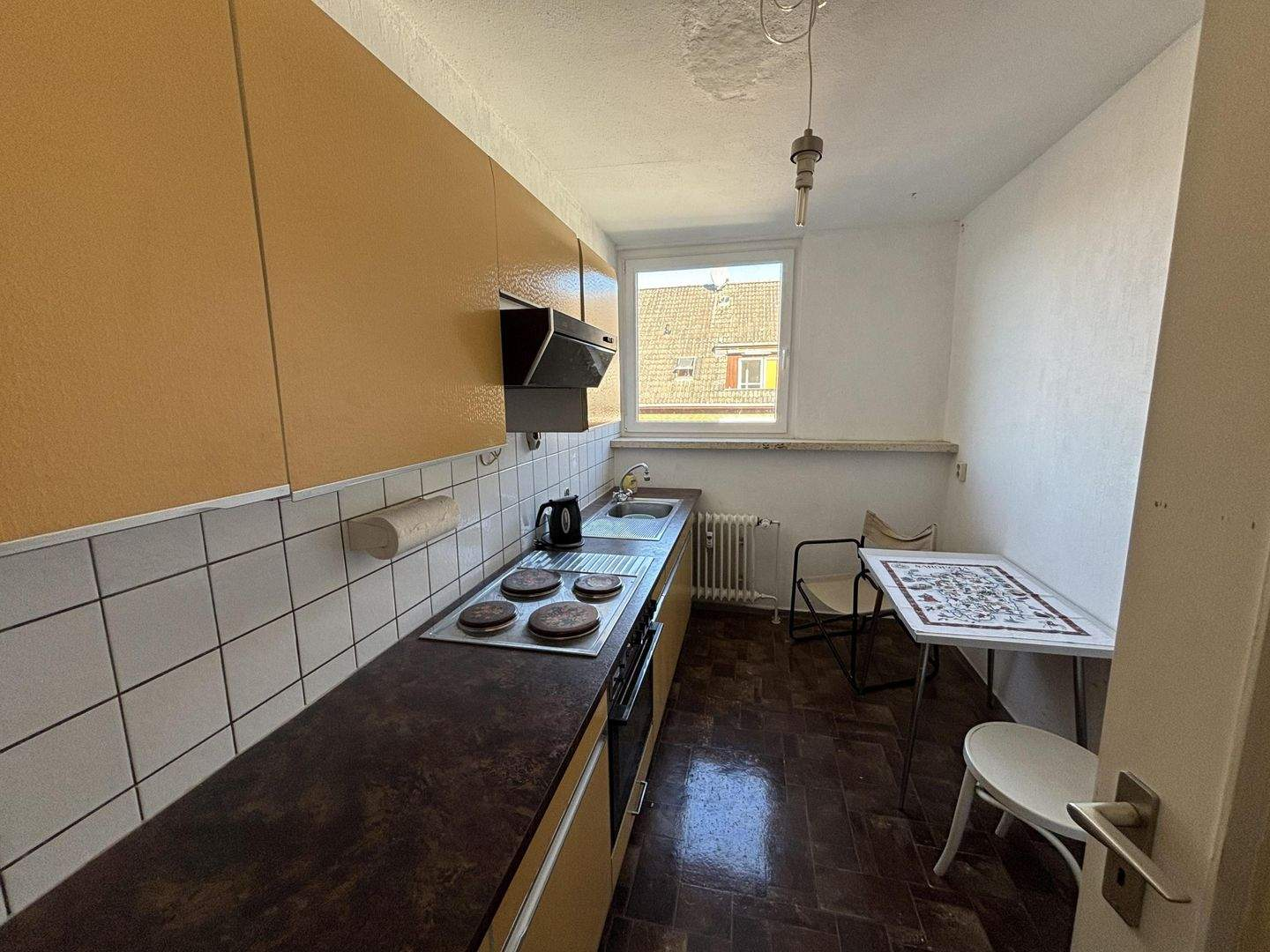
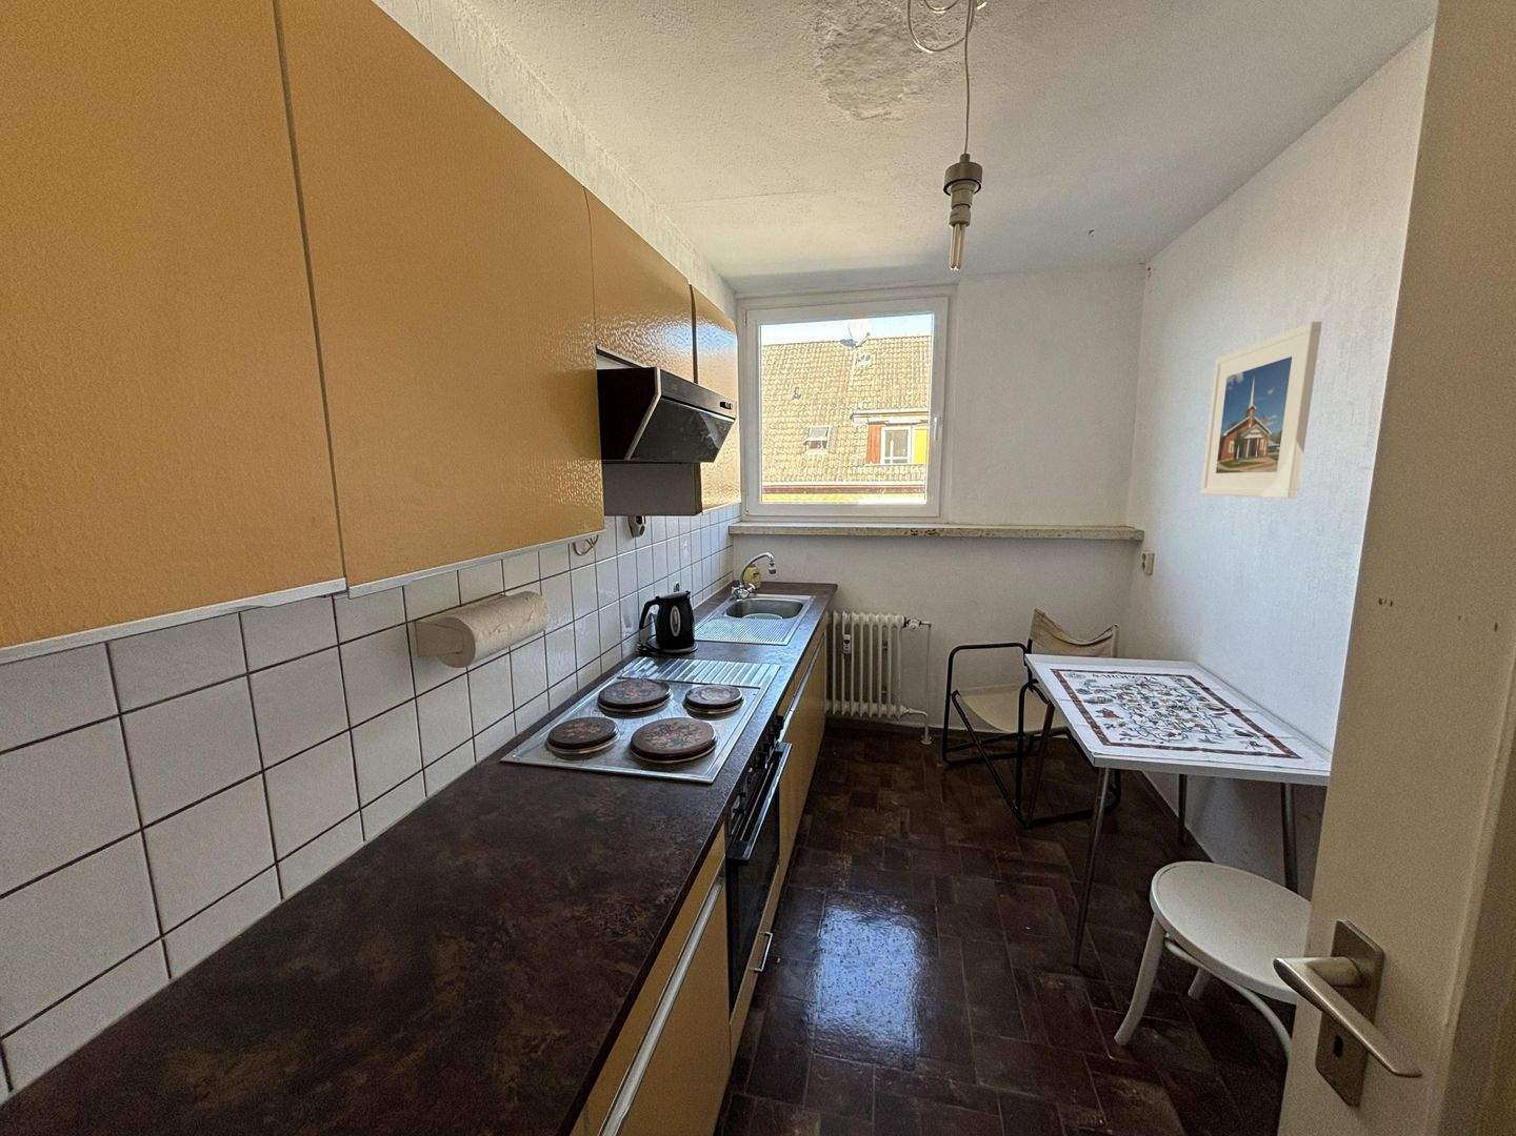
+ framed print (1252, 420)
